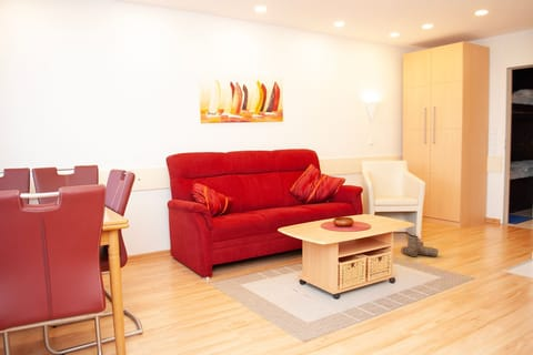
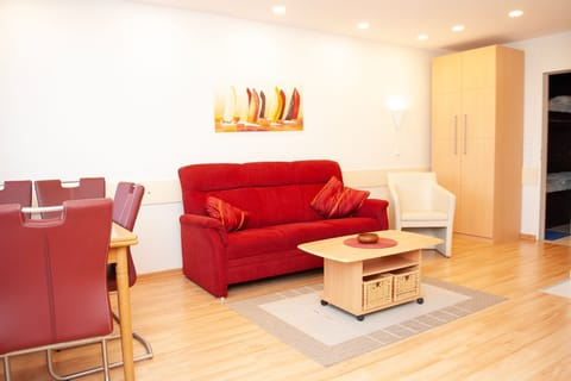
- boots (419, 244)
